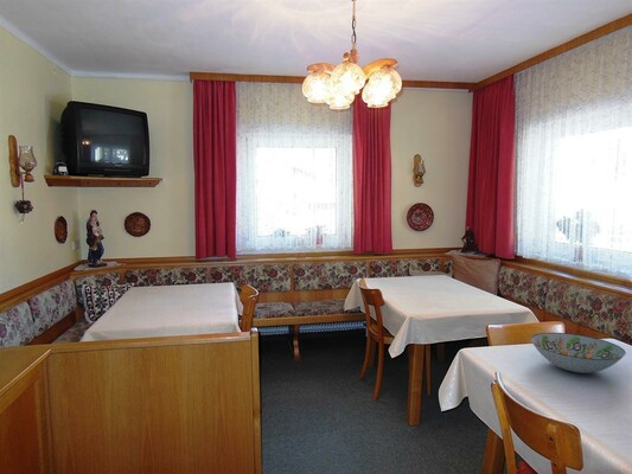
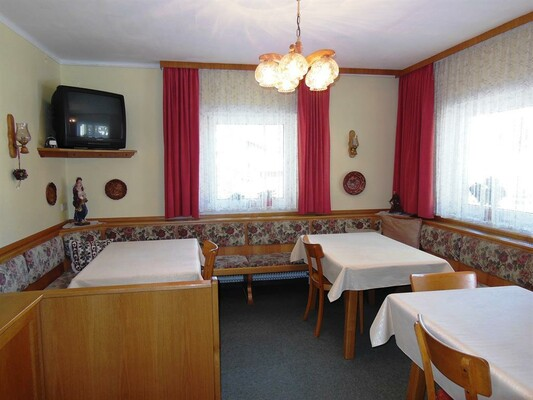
- decorative bowl (574, 357)
